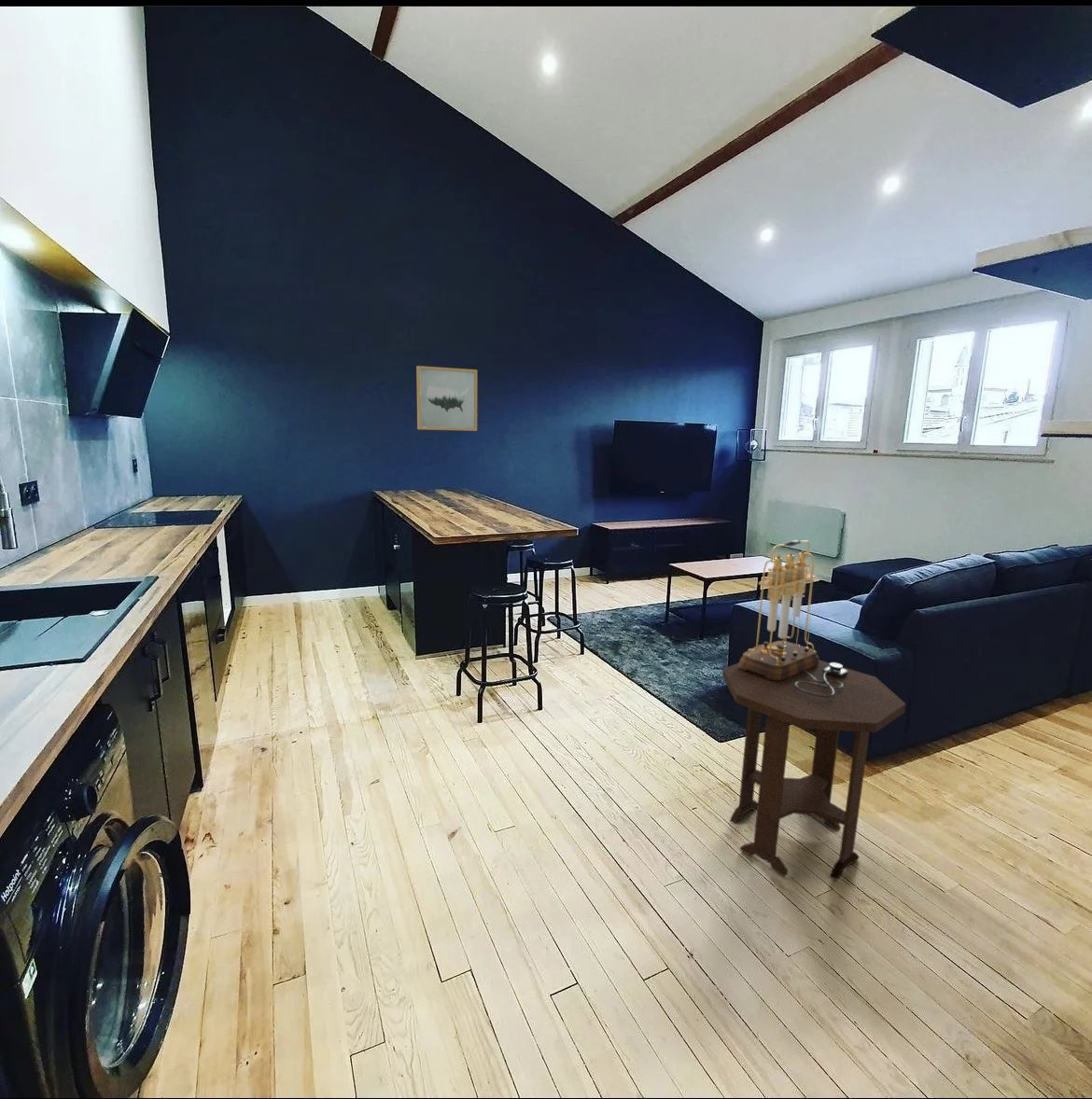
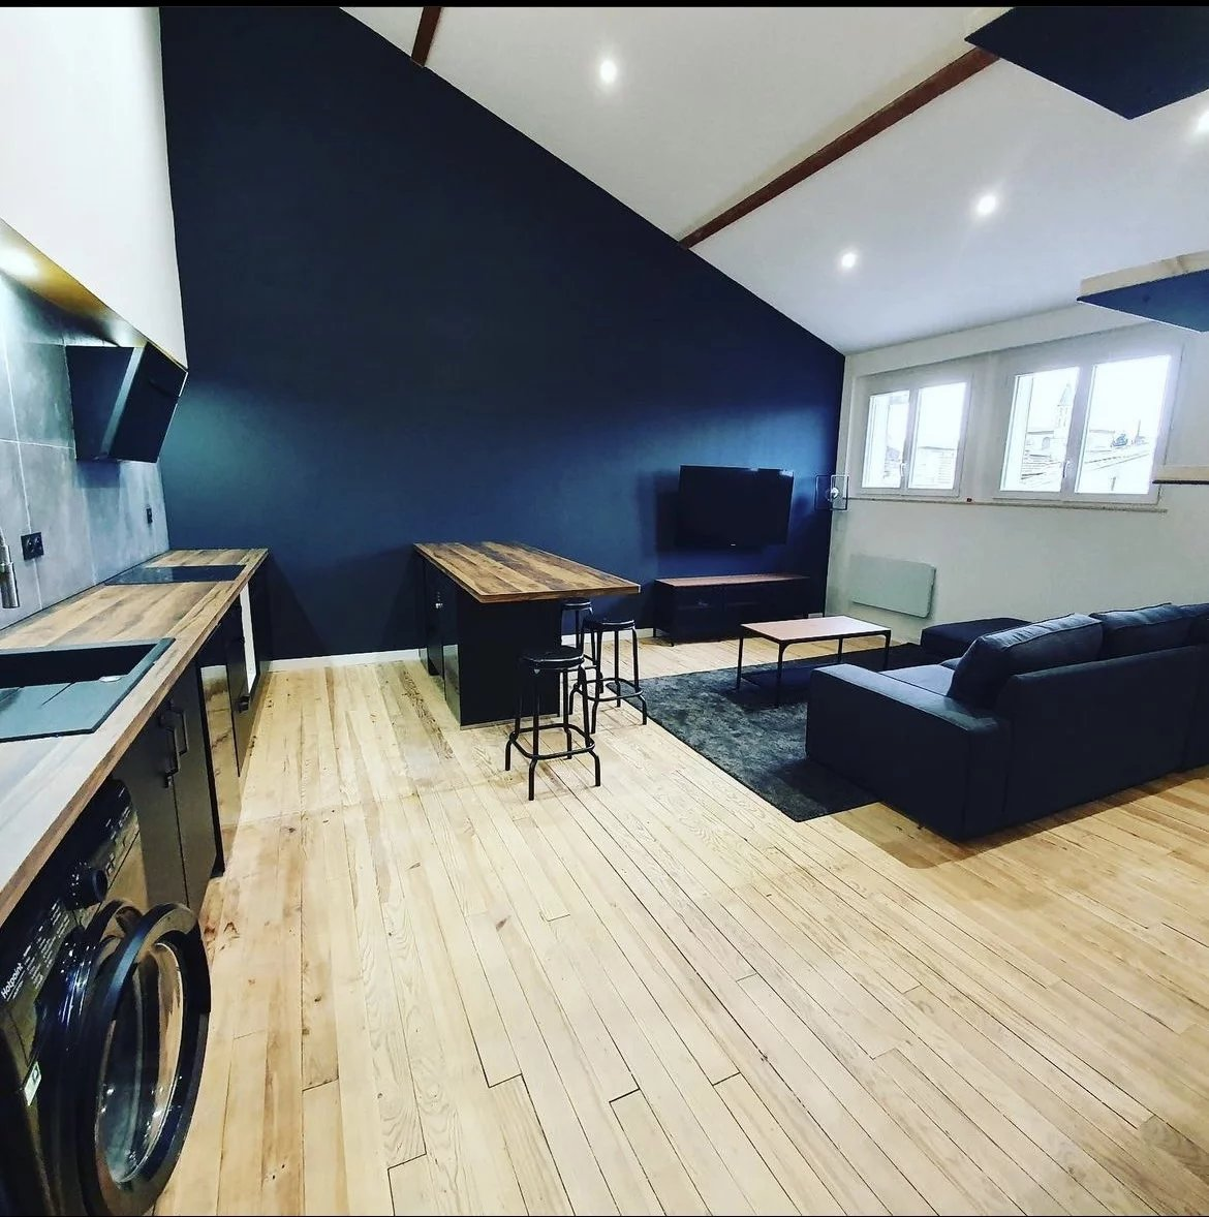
- table lamp (807, 609)
- side table (812, 766)
- wall art (447, 399)
